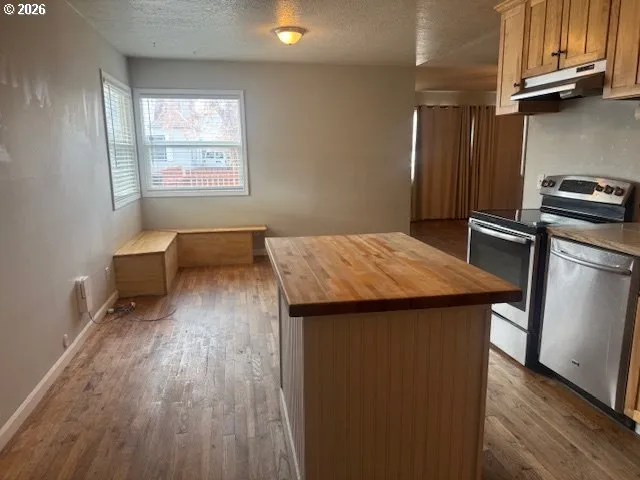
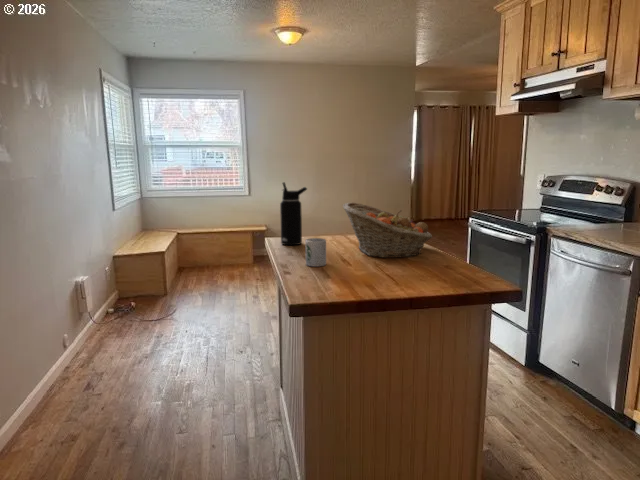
+ fruit basket (386, 227)
+ water bottle (293, 213)
+ mug (314, 251)
